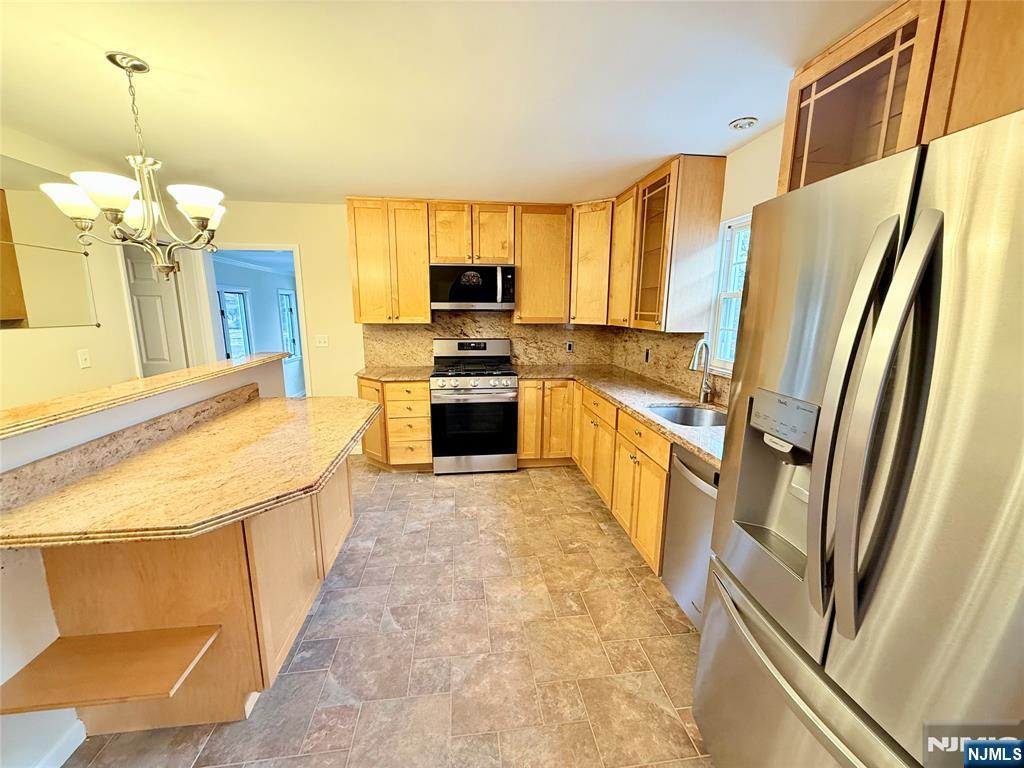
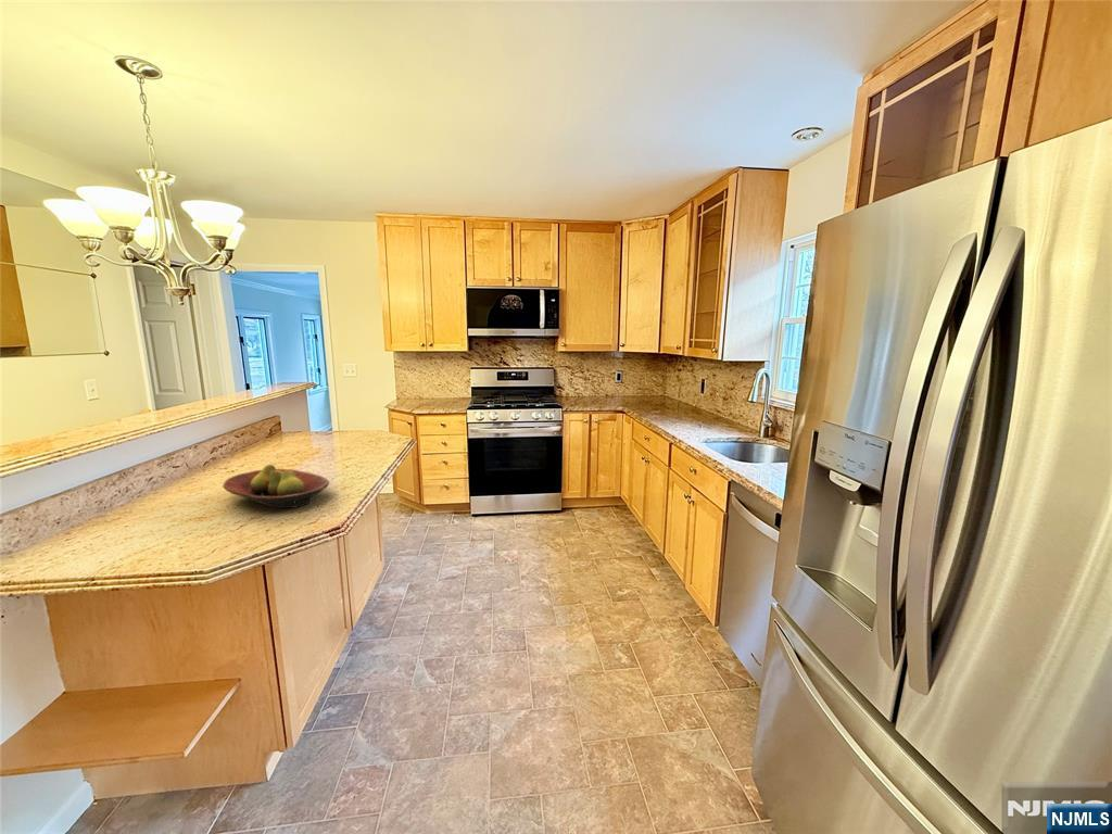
+ fruit bowl (277, 483)
